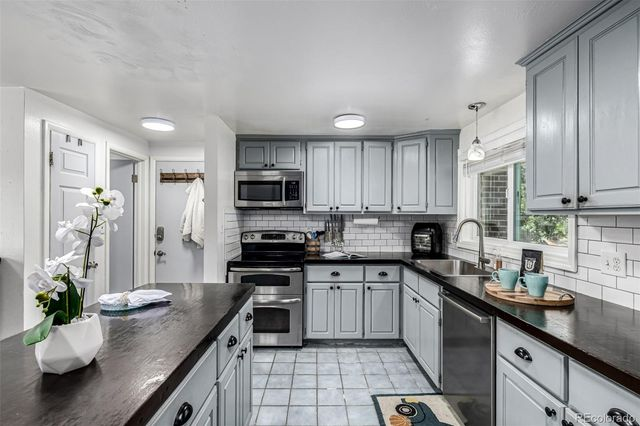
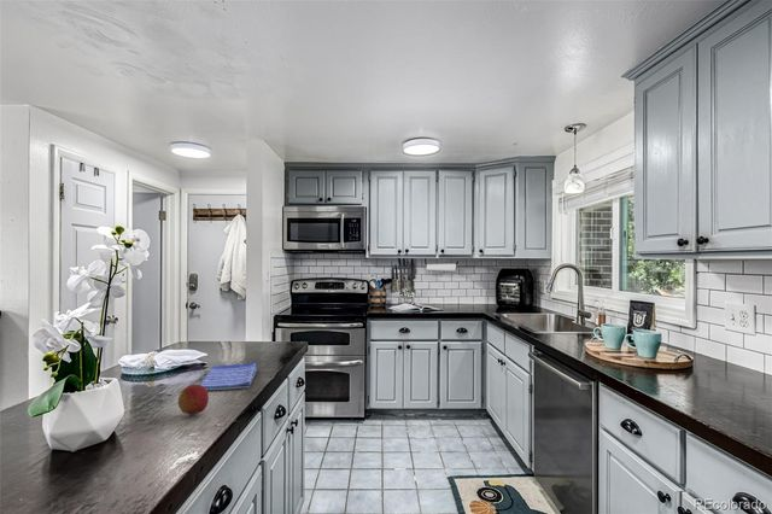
+ dish towel (229, 374)
+ apple (193, 399)
